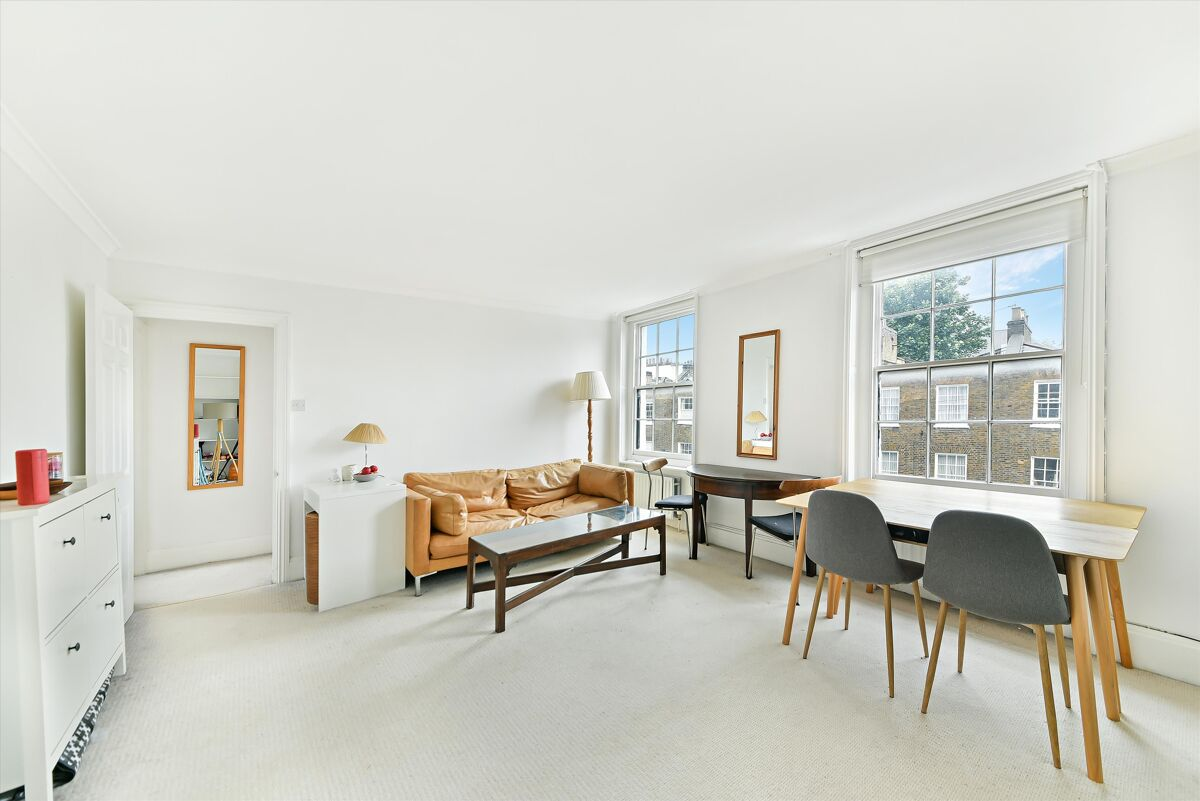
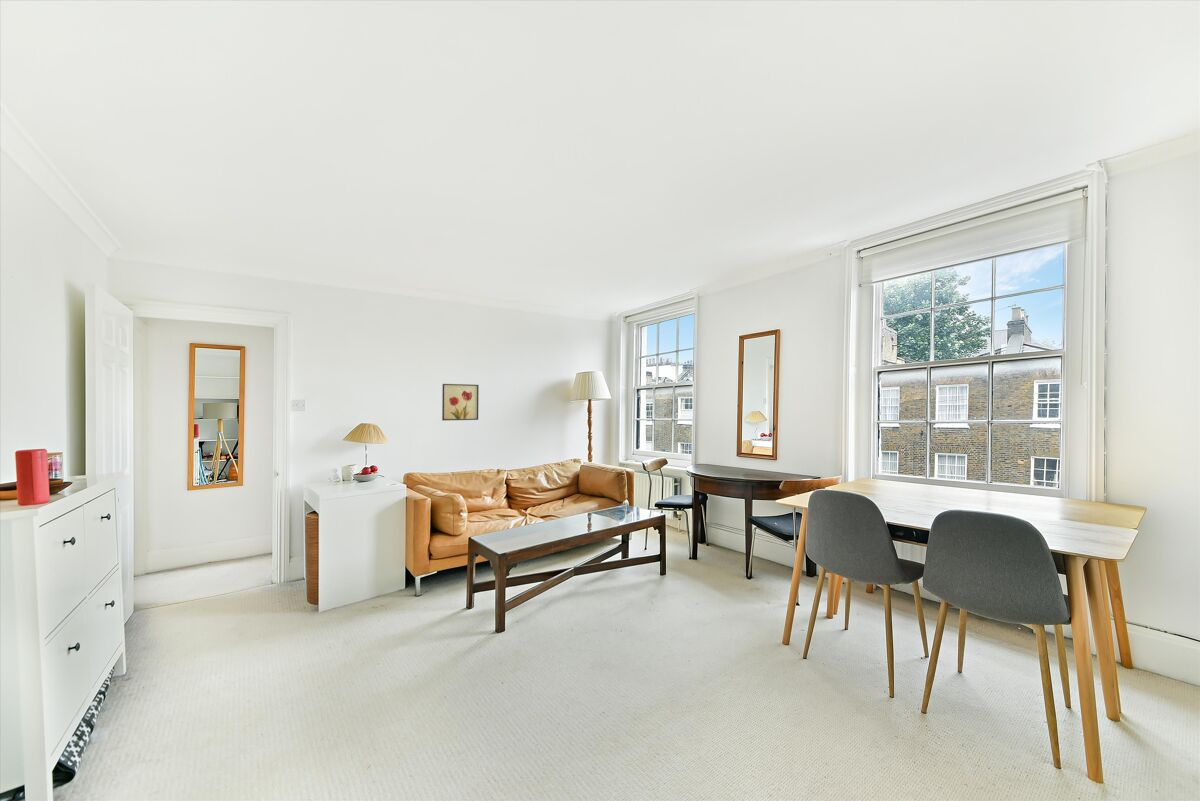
+ wall art (460, 402)
